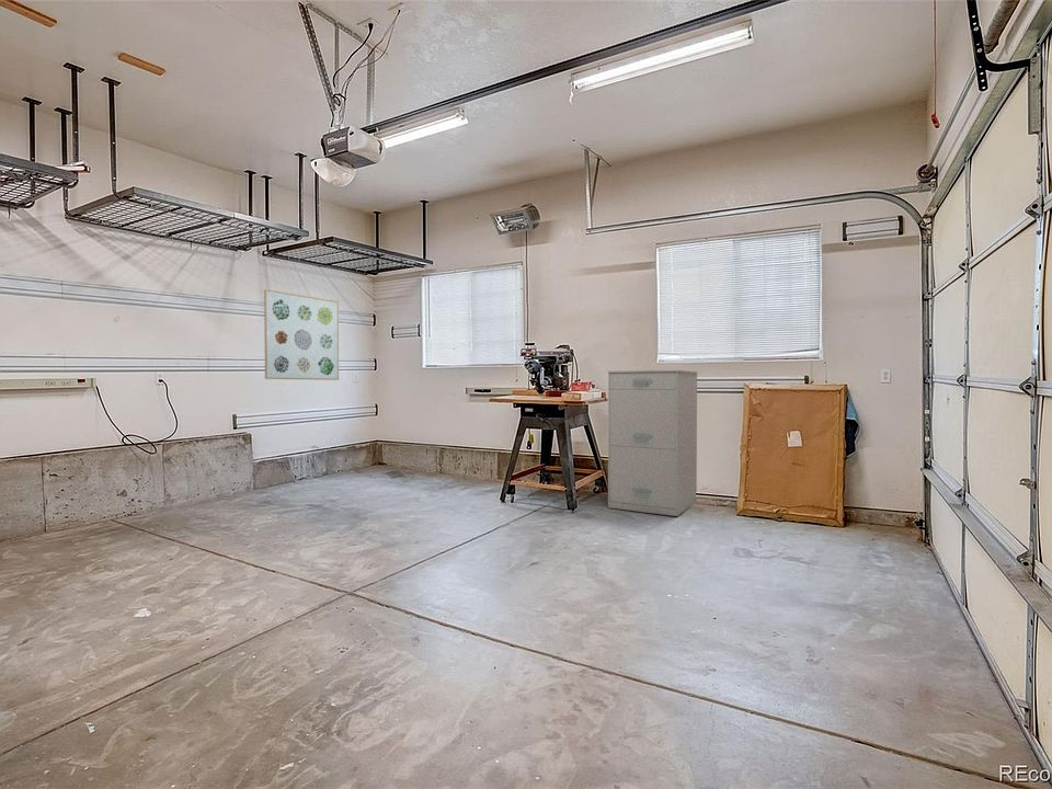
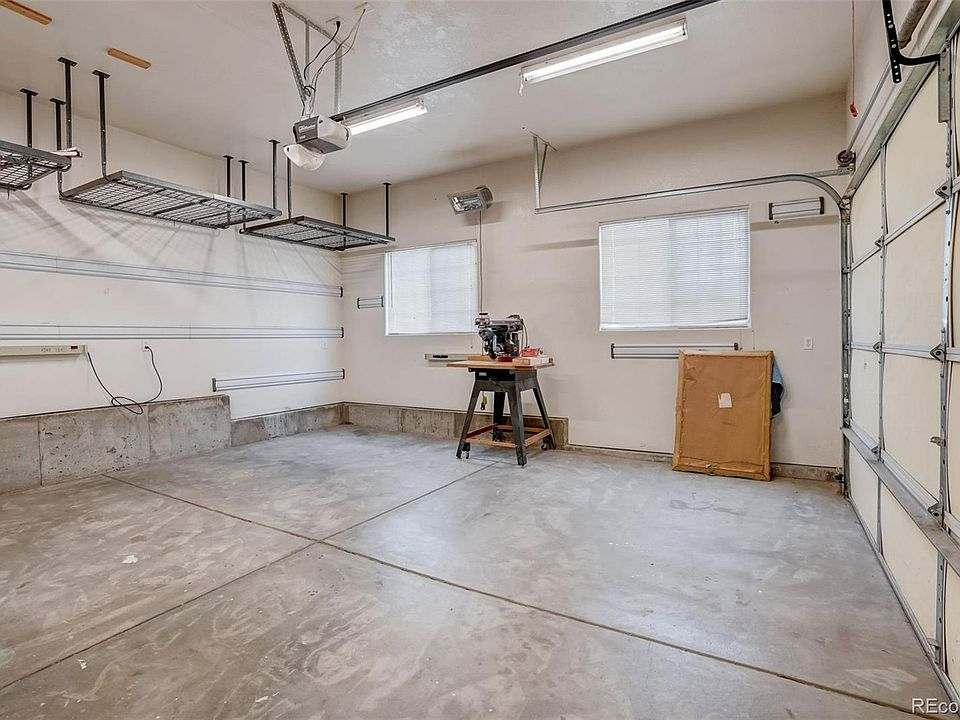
- wall art (304, 338)
- filing cabinet (653, 437)
